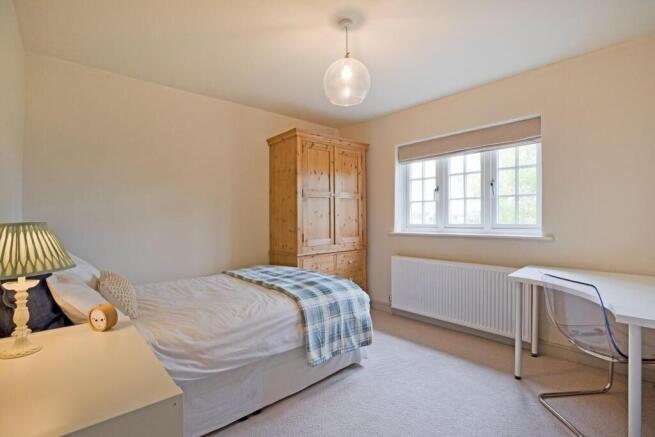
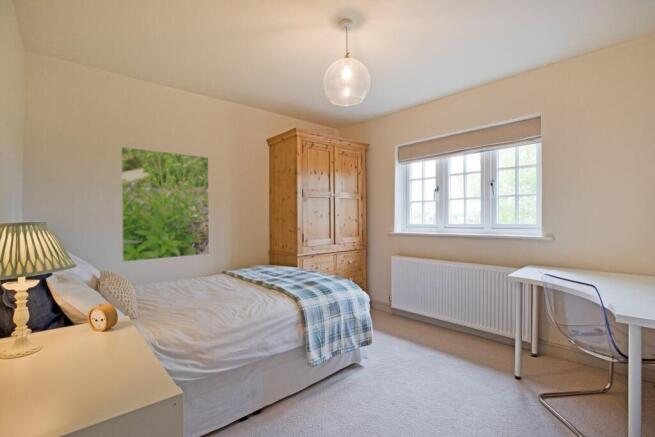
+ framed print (168, 205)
